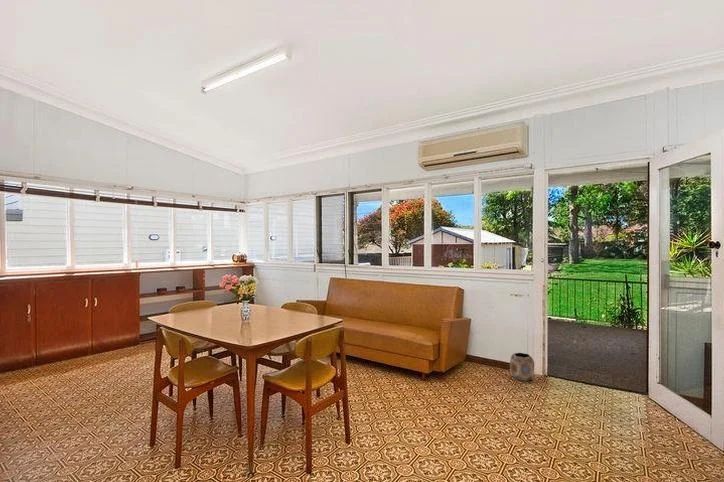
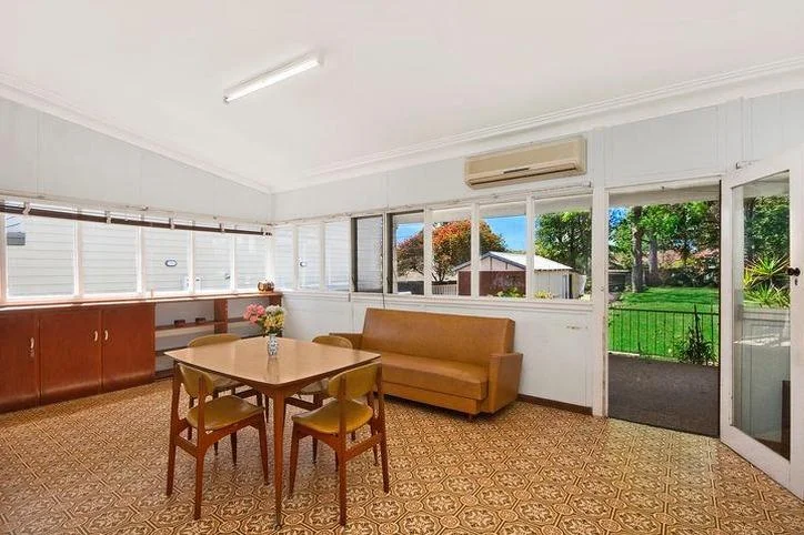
- planter (522, 366)
